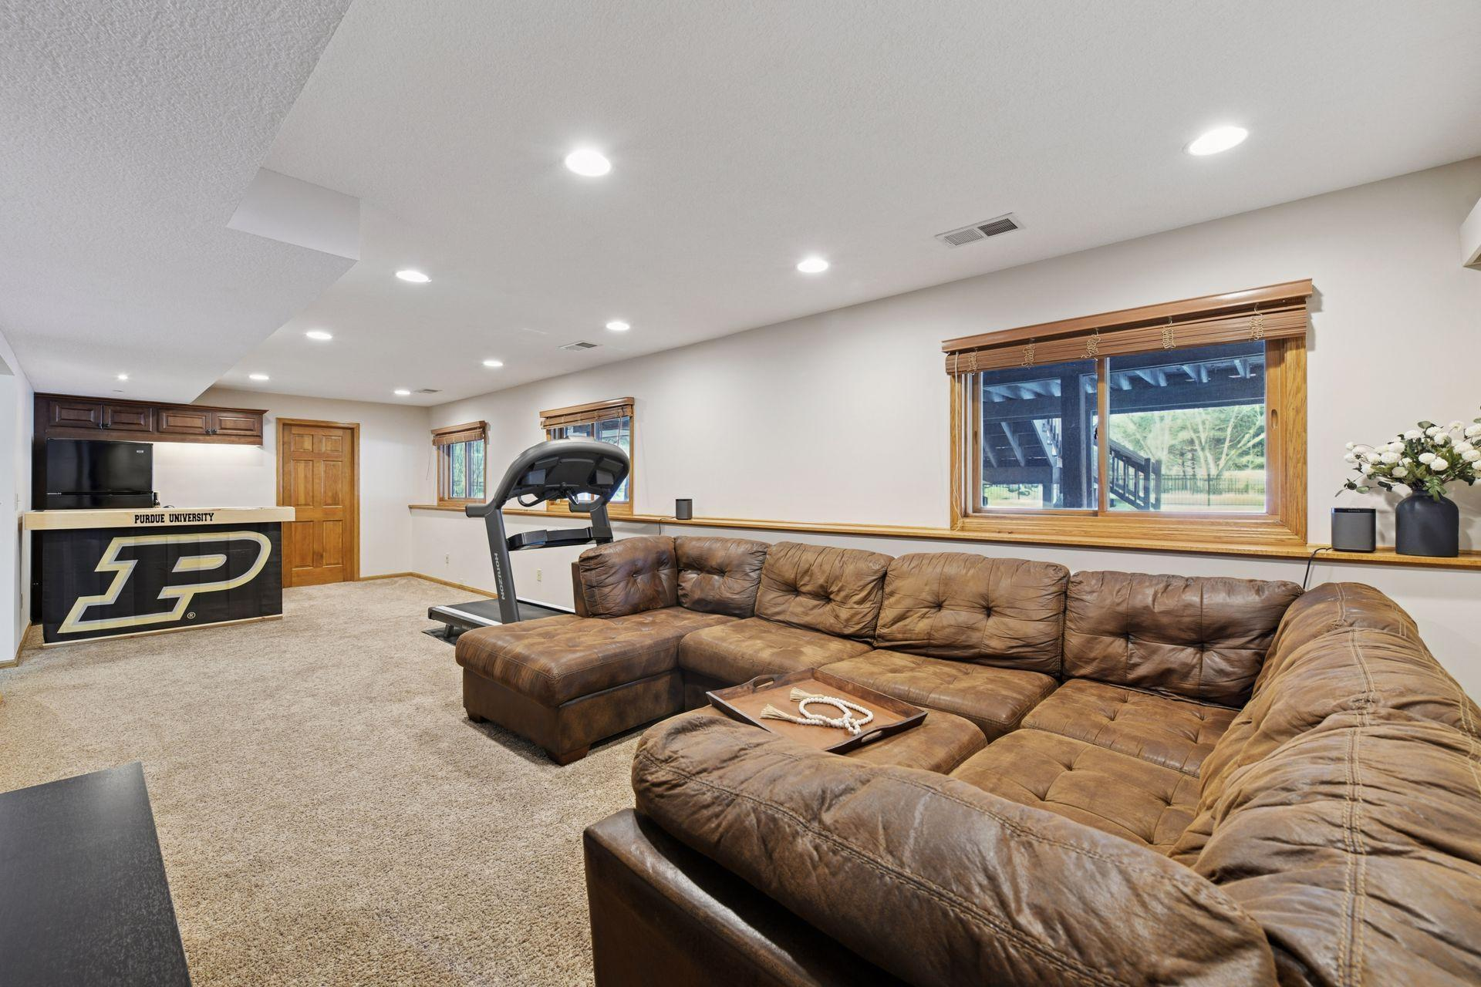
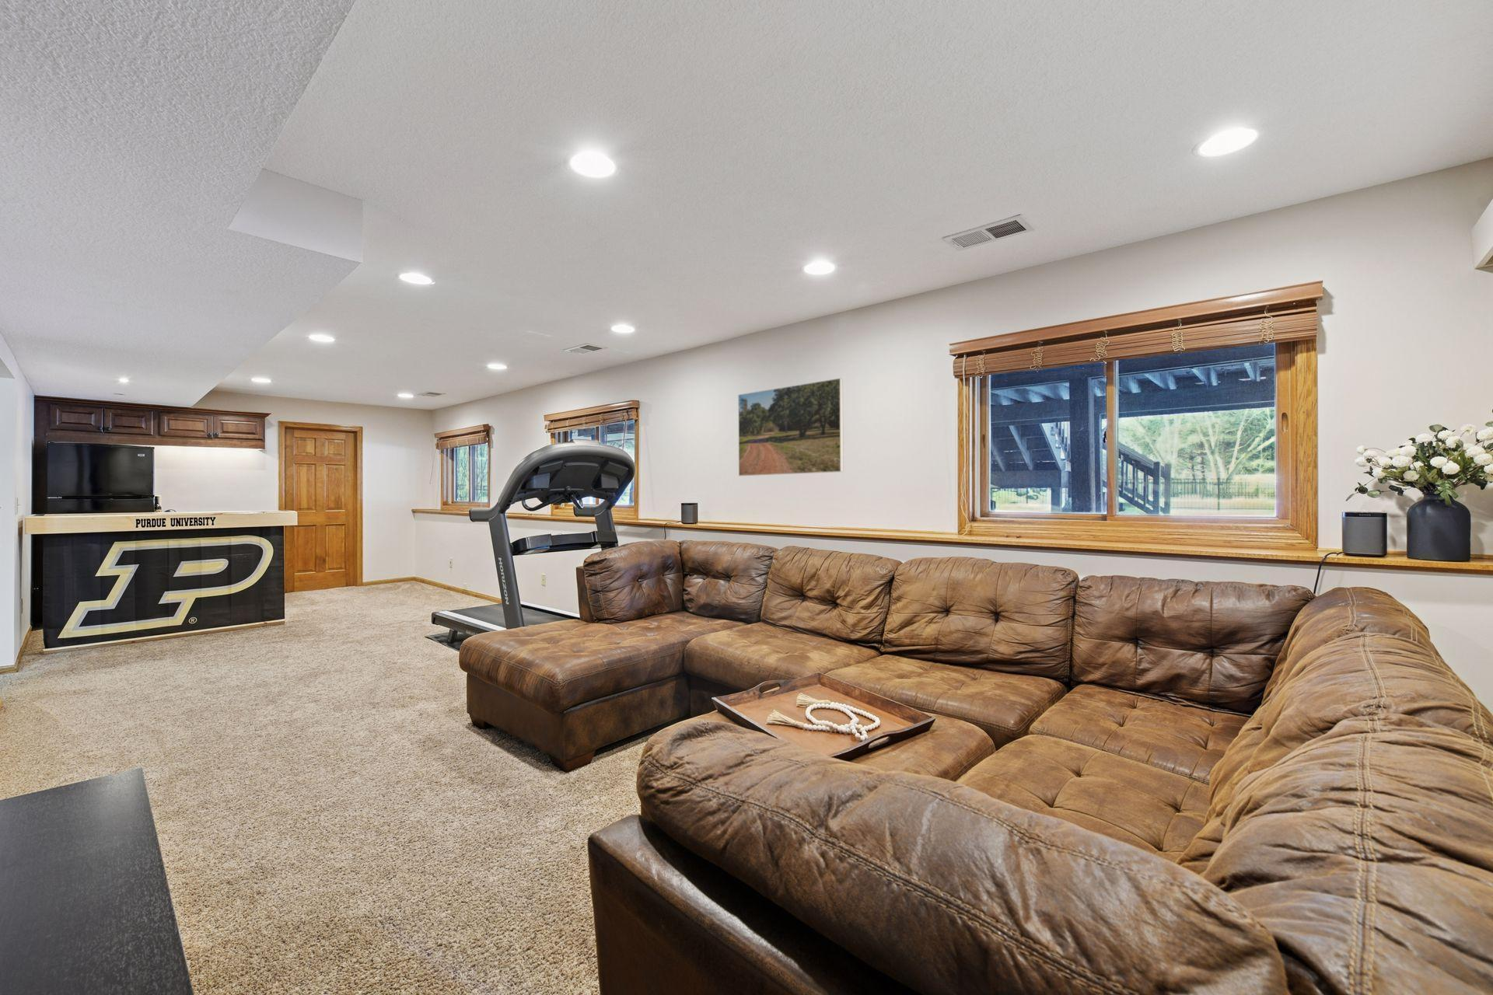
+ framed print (786, 430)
